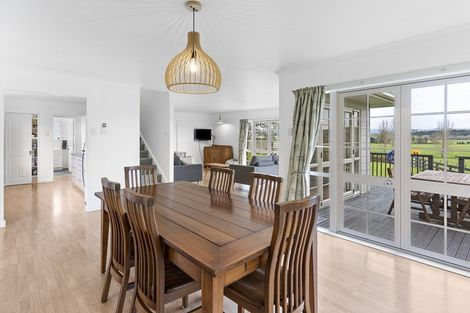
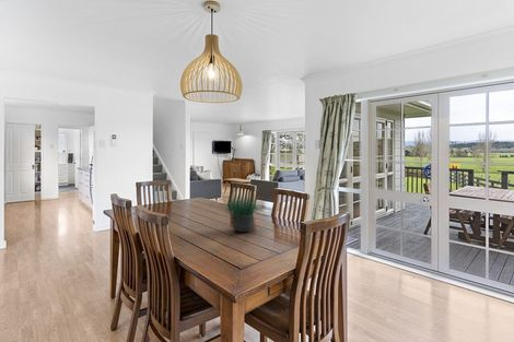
+ potted plant (243, 205)
